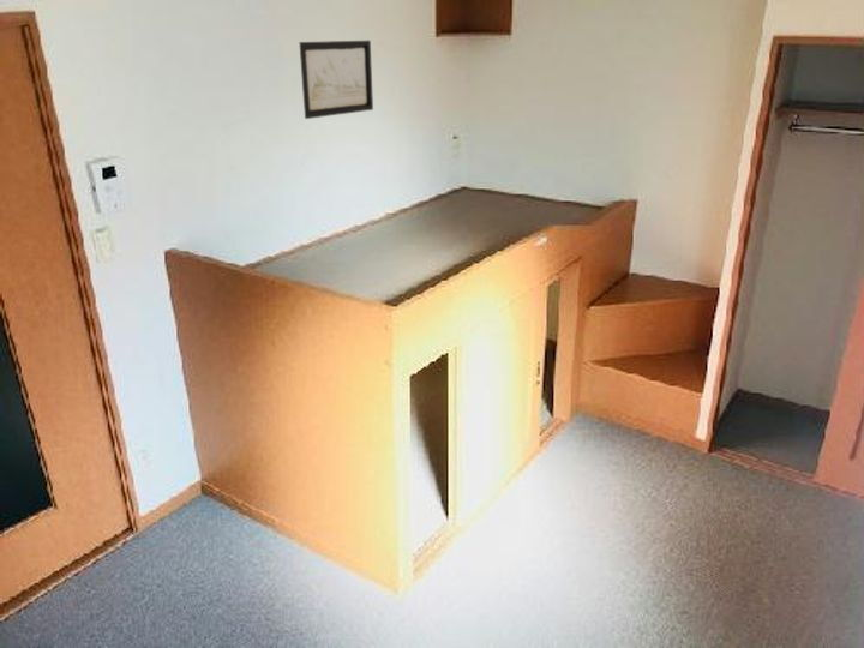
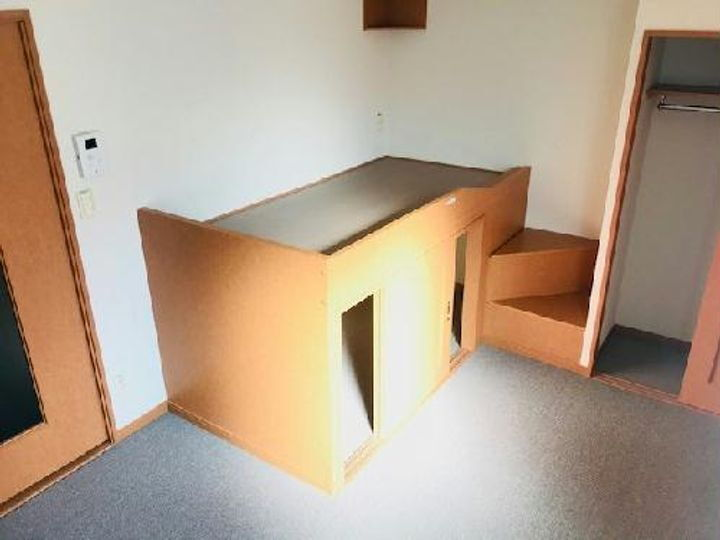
- wall art (338, 78)
